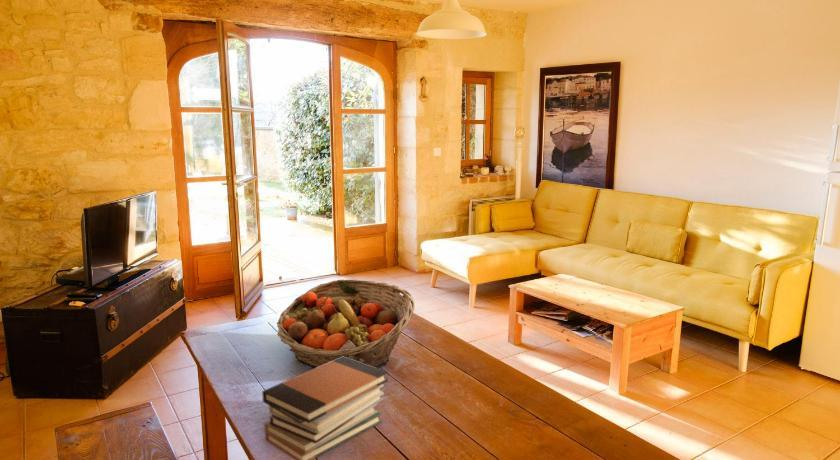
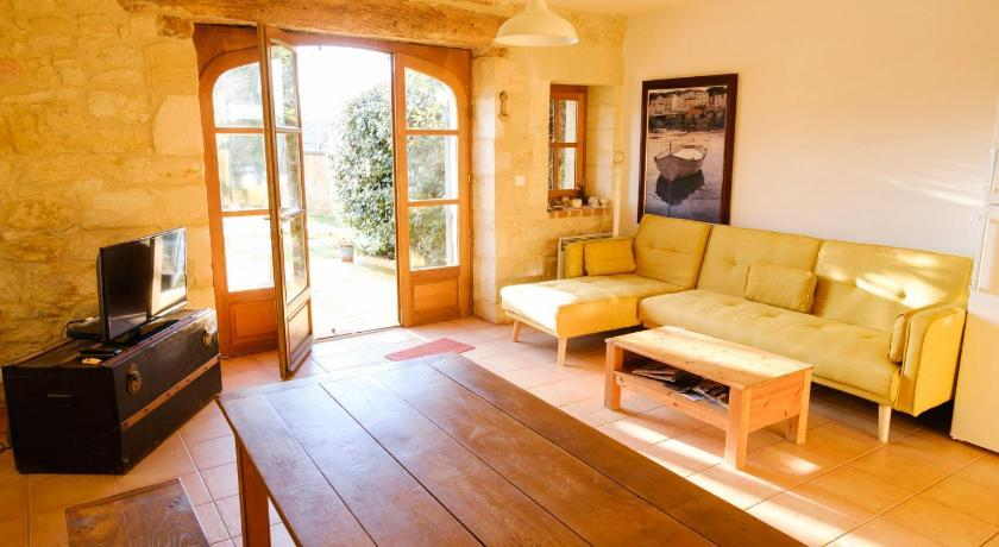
- book stack (327, 405)
- fruit basket (345, 323)
